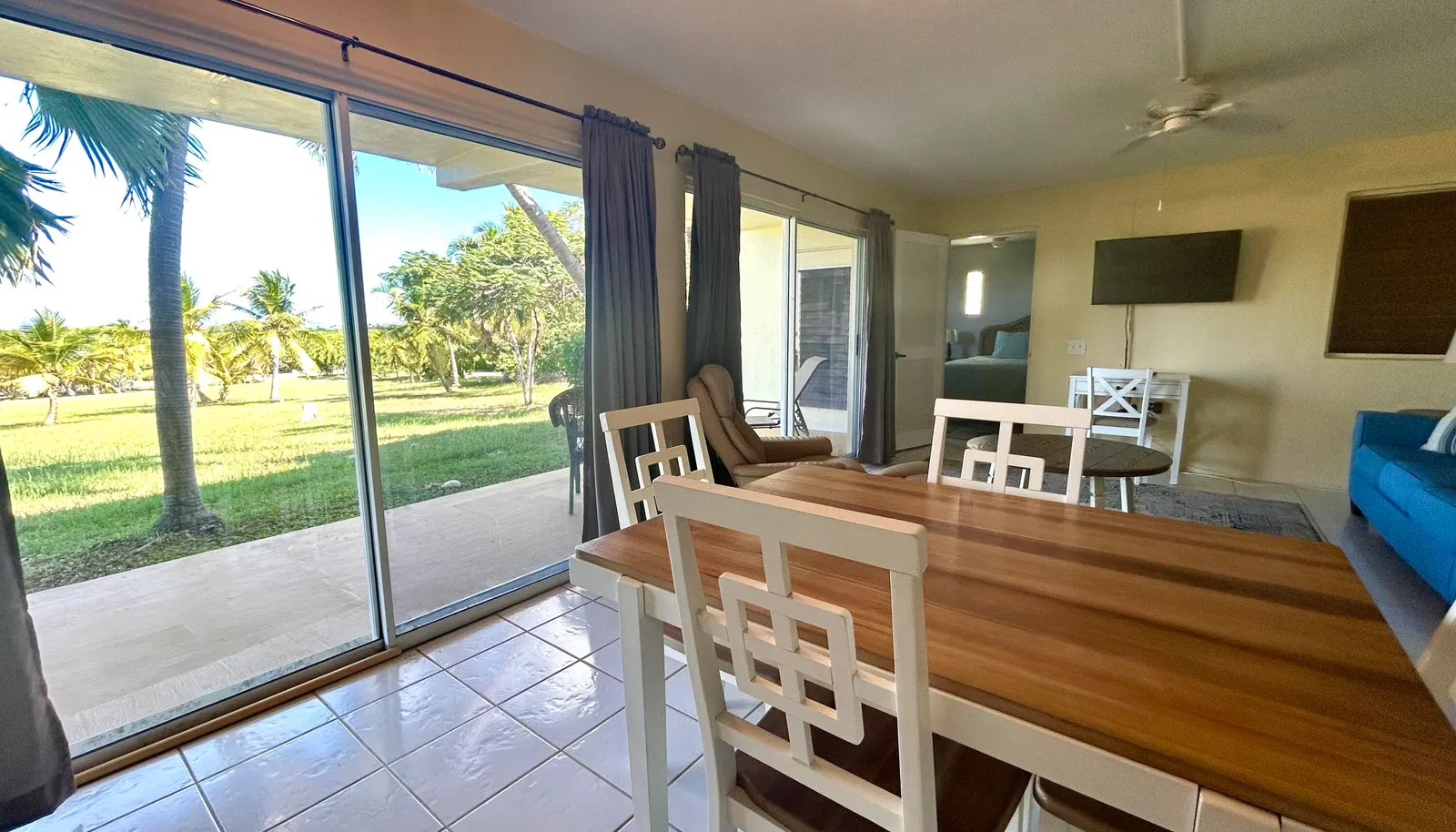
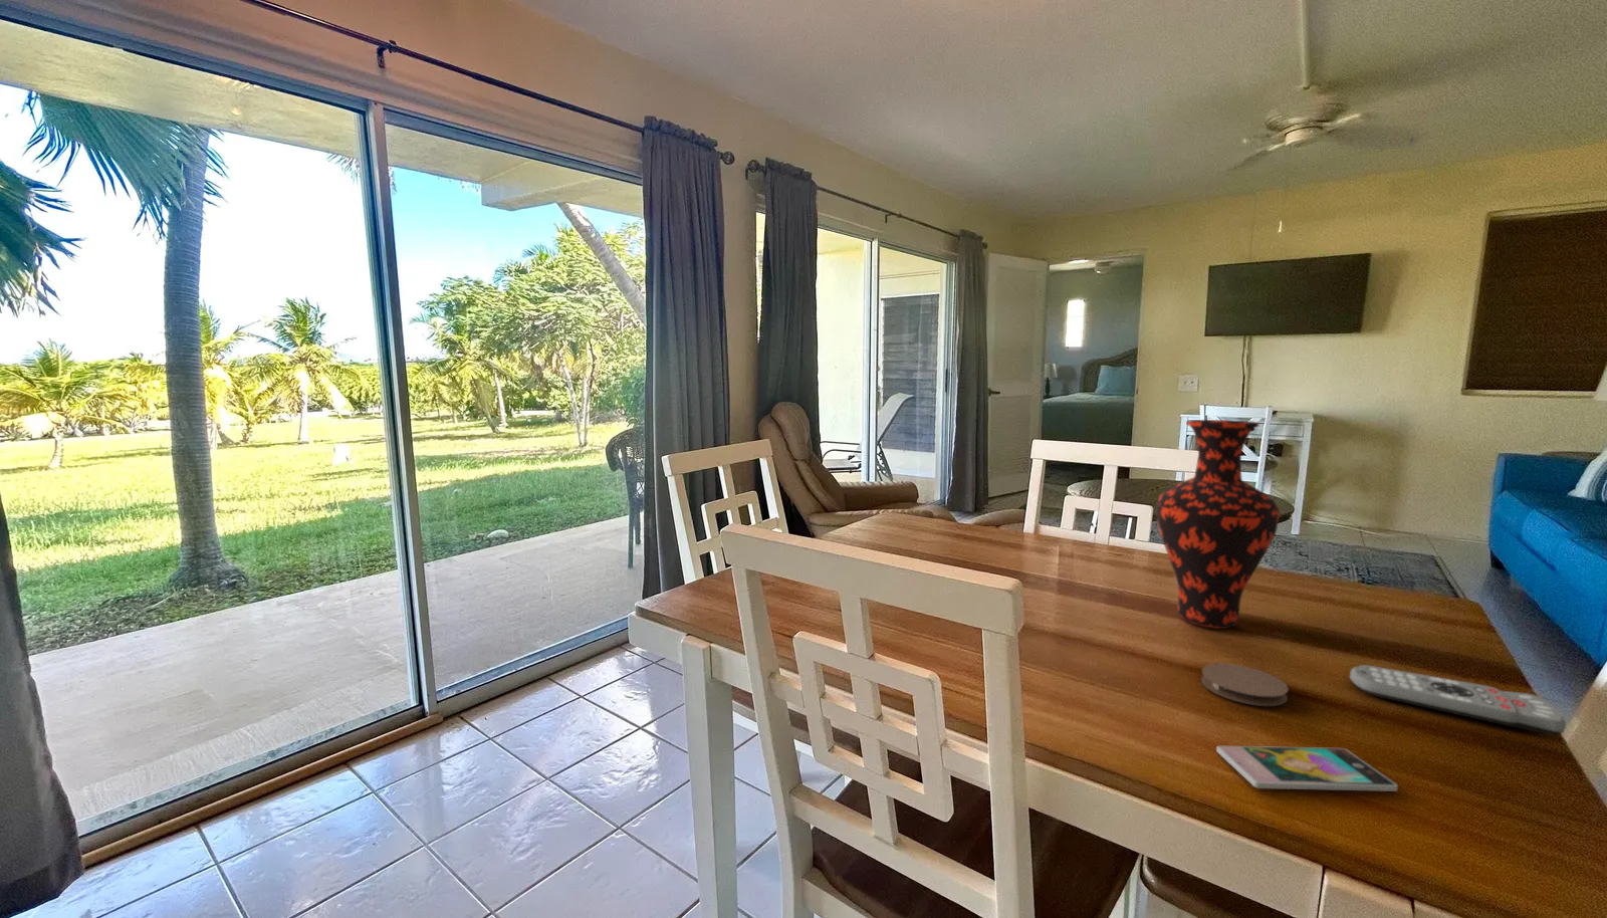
+ coaster (1243, 683)
+ smartphone (1302, 767)
+ remote control (1447, 696)
+ vase (1214, 522)
